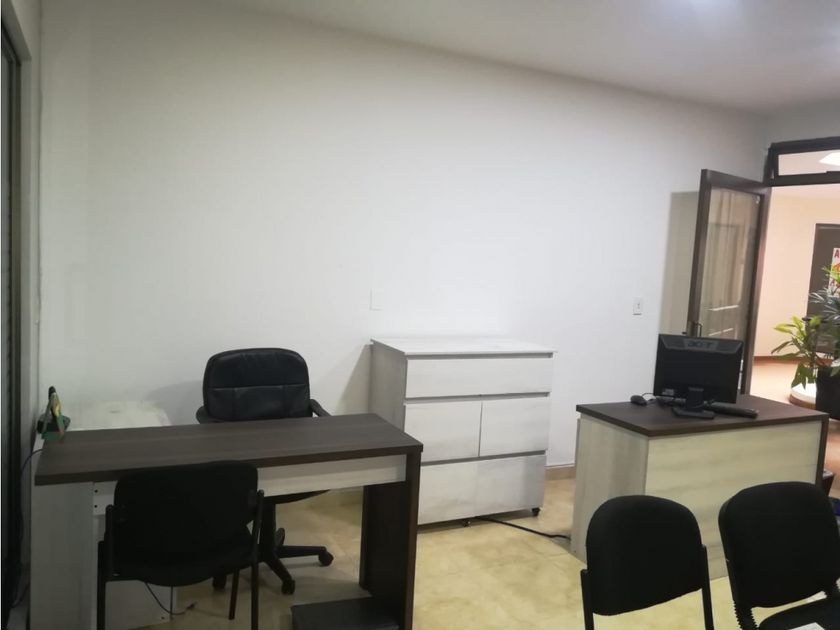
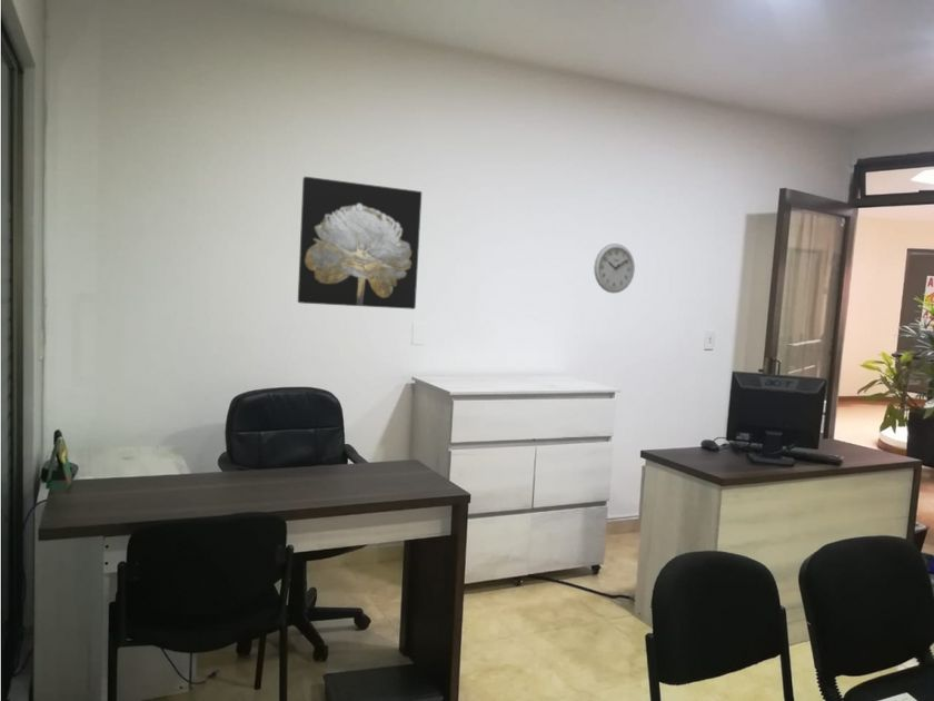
+ wall art (360, 245)
+ wall clock (615, 268)
